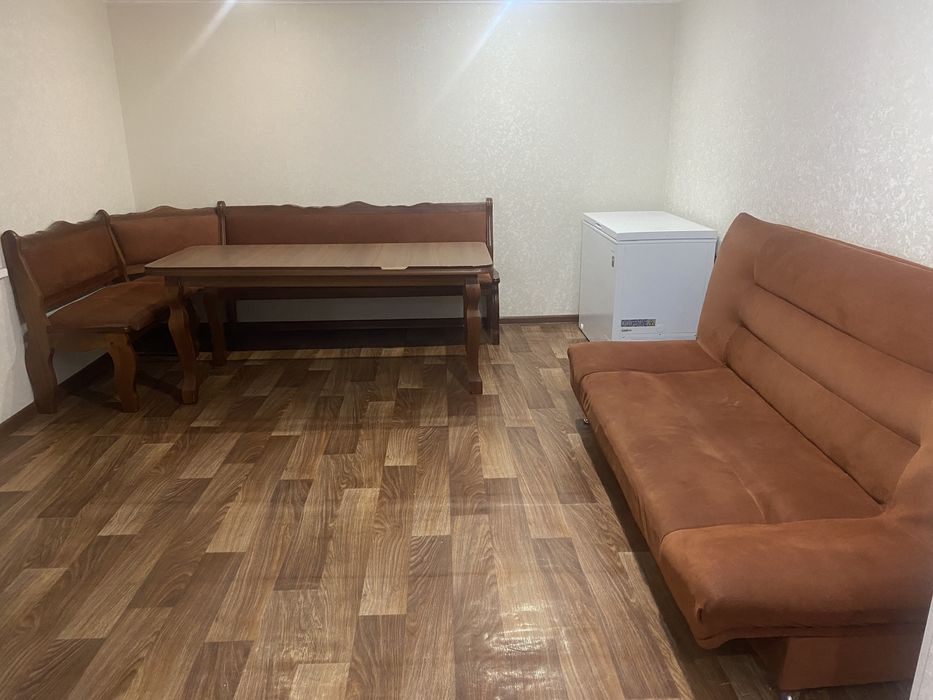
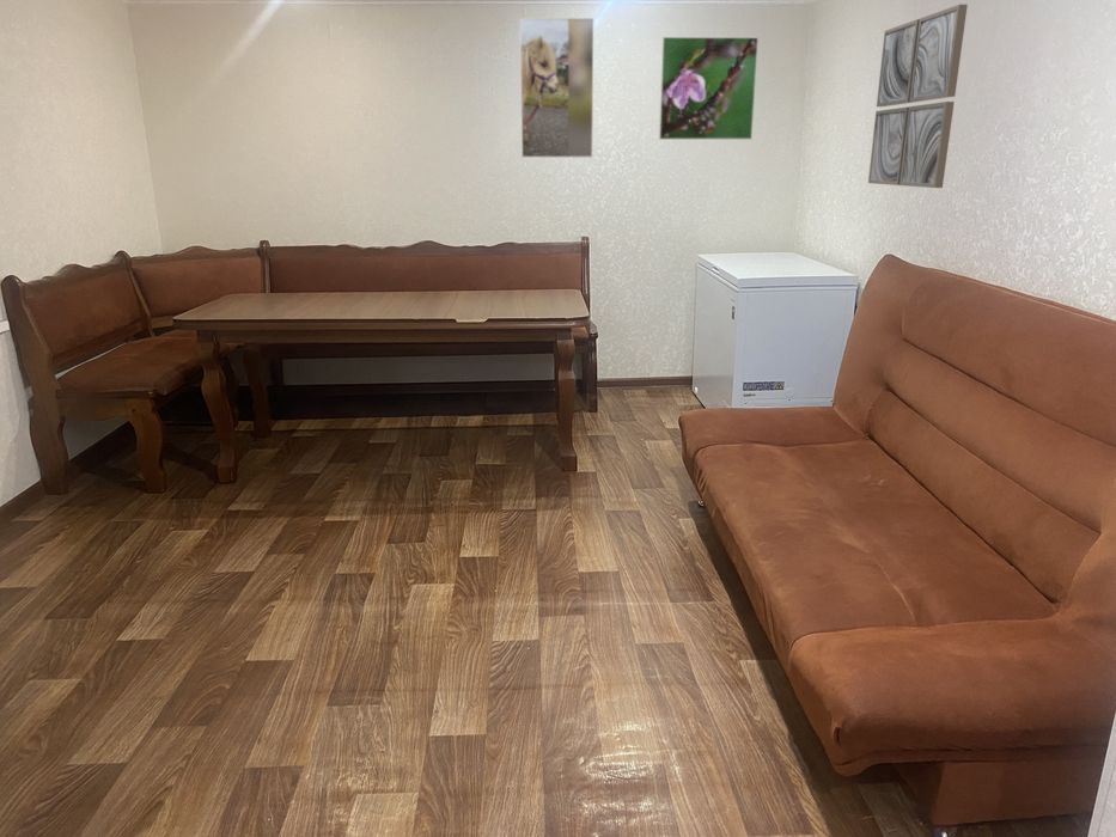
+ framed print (707, 88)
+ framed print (556, 88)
+ wall art (911, 102)
